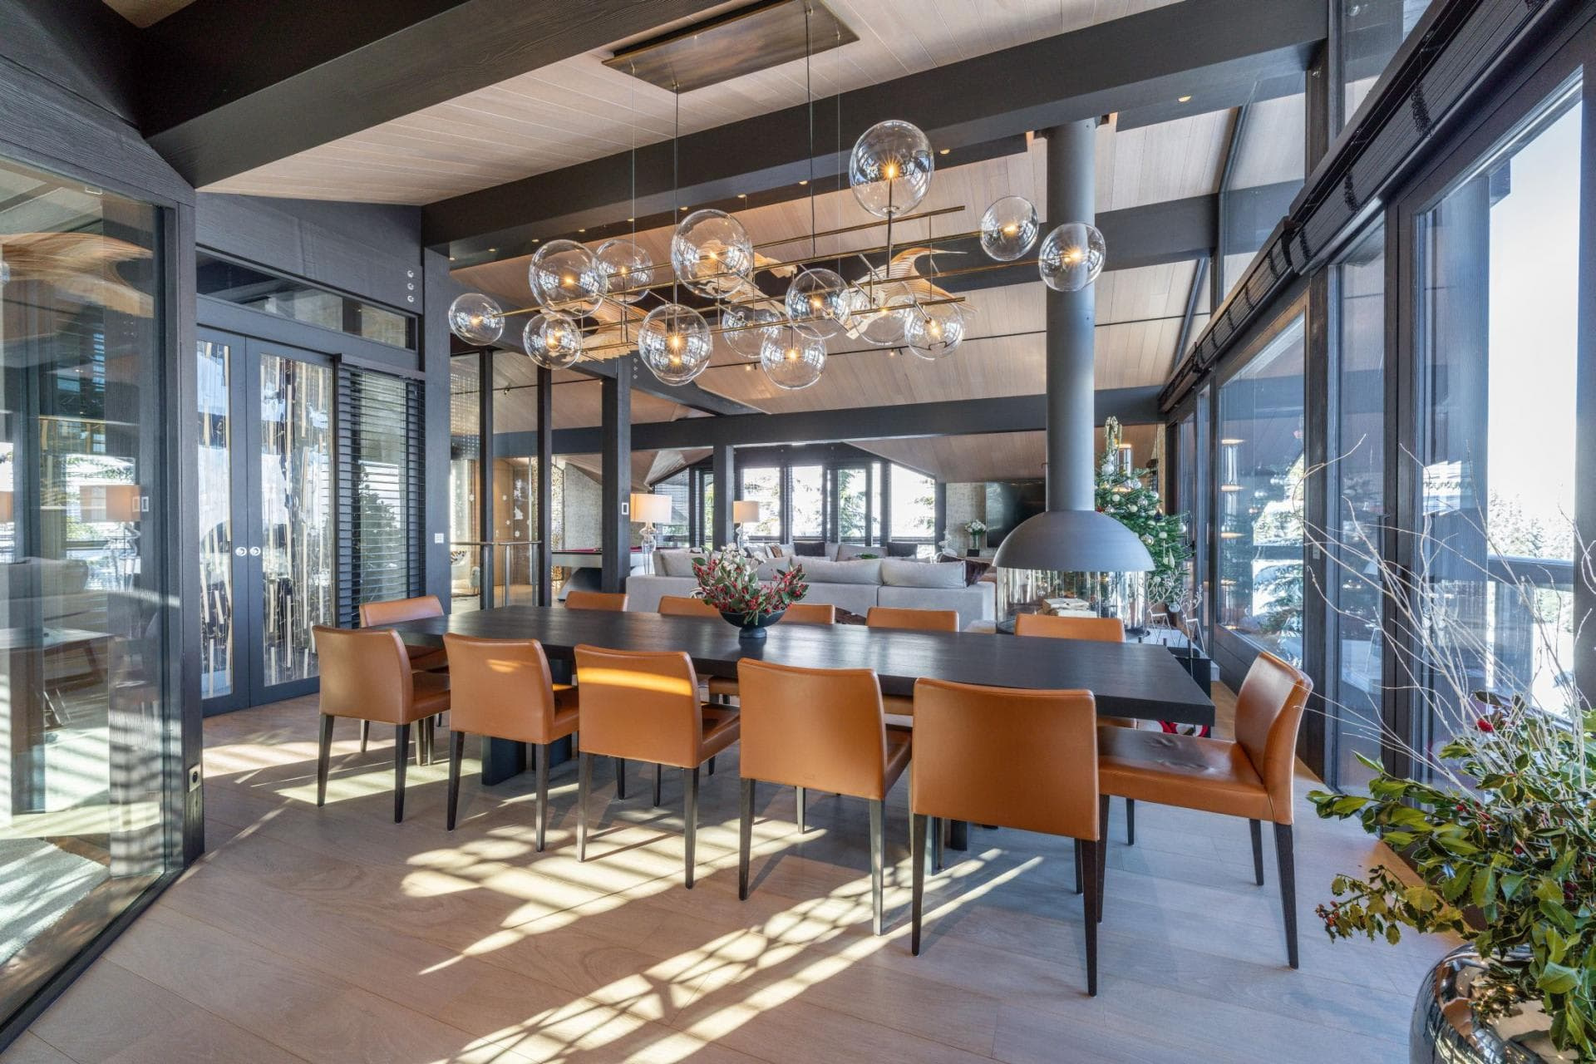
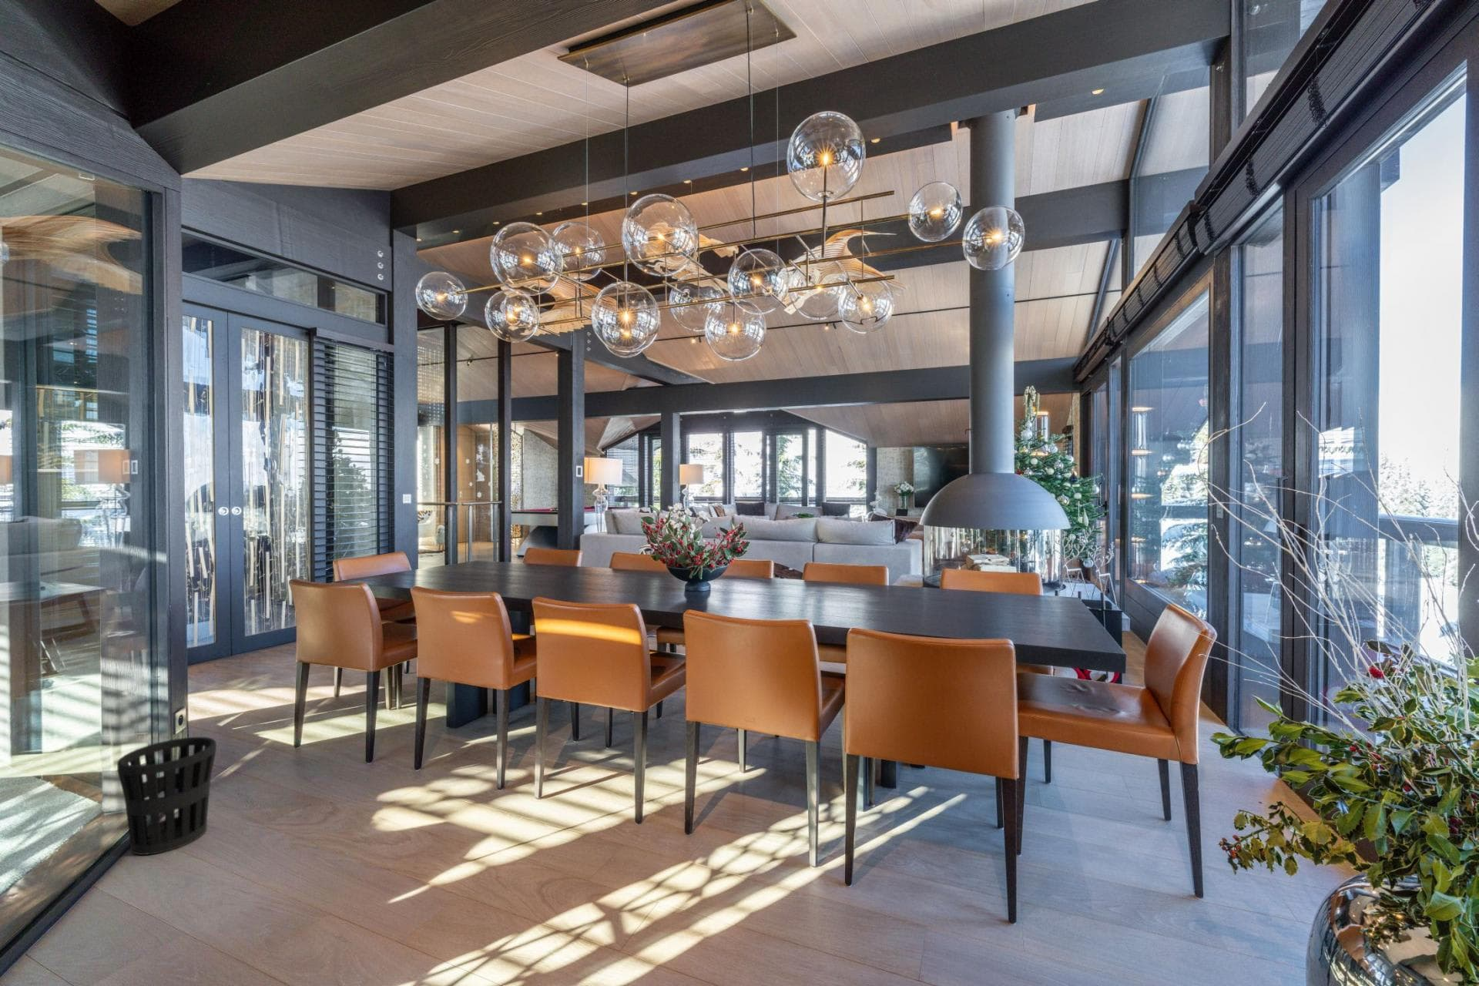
+ wastebasket (168, 795)
